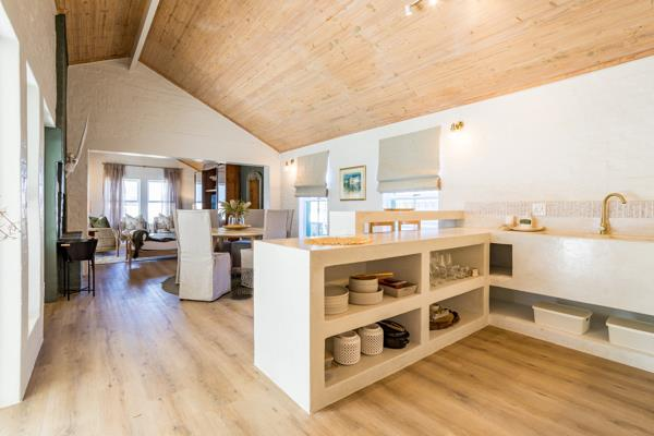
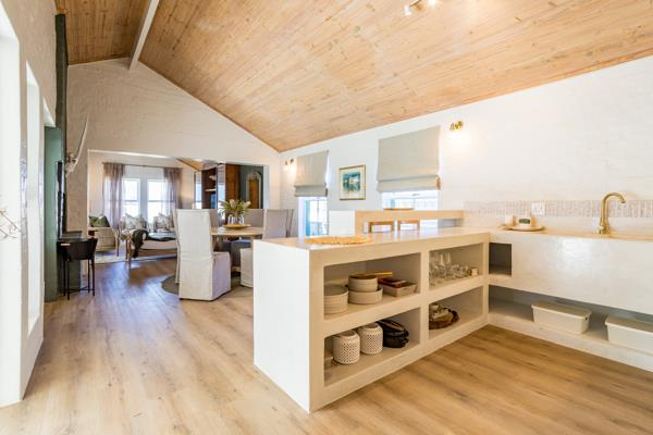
- waste bin (241, 283)
